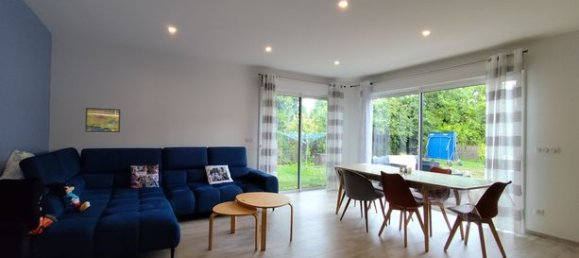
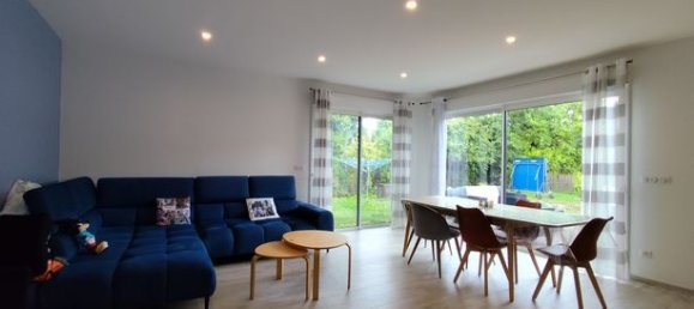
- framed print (103, 120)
